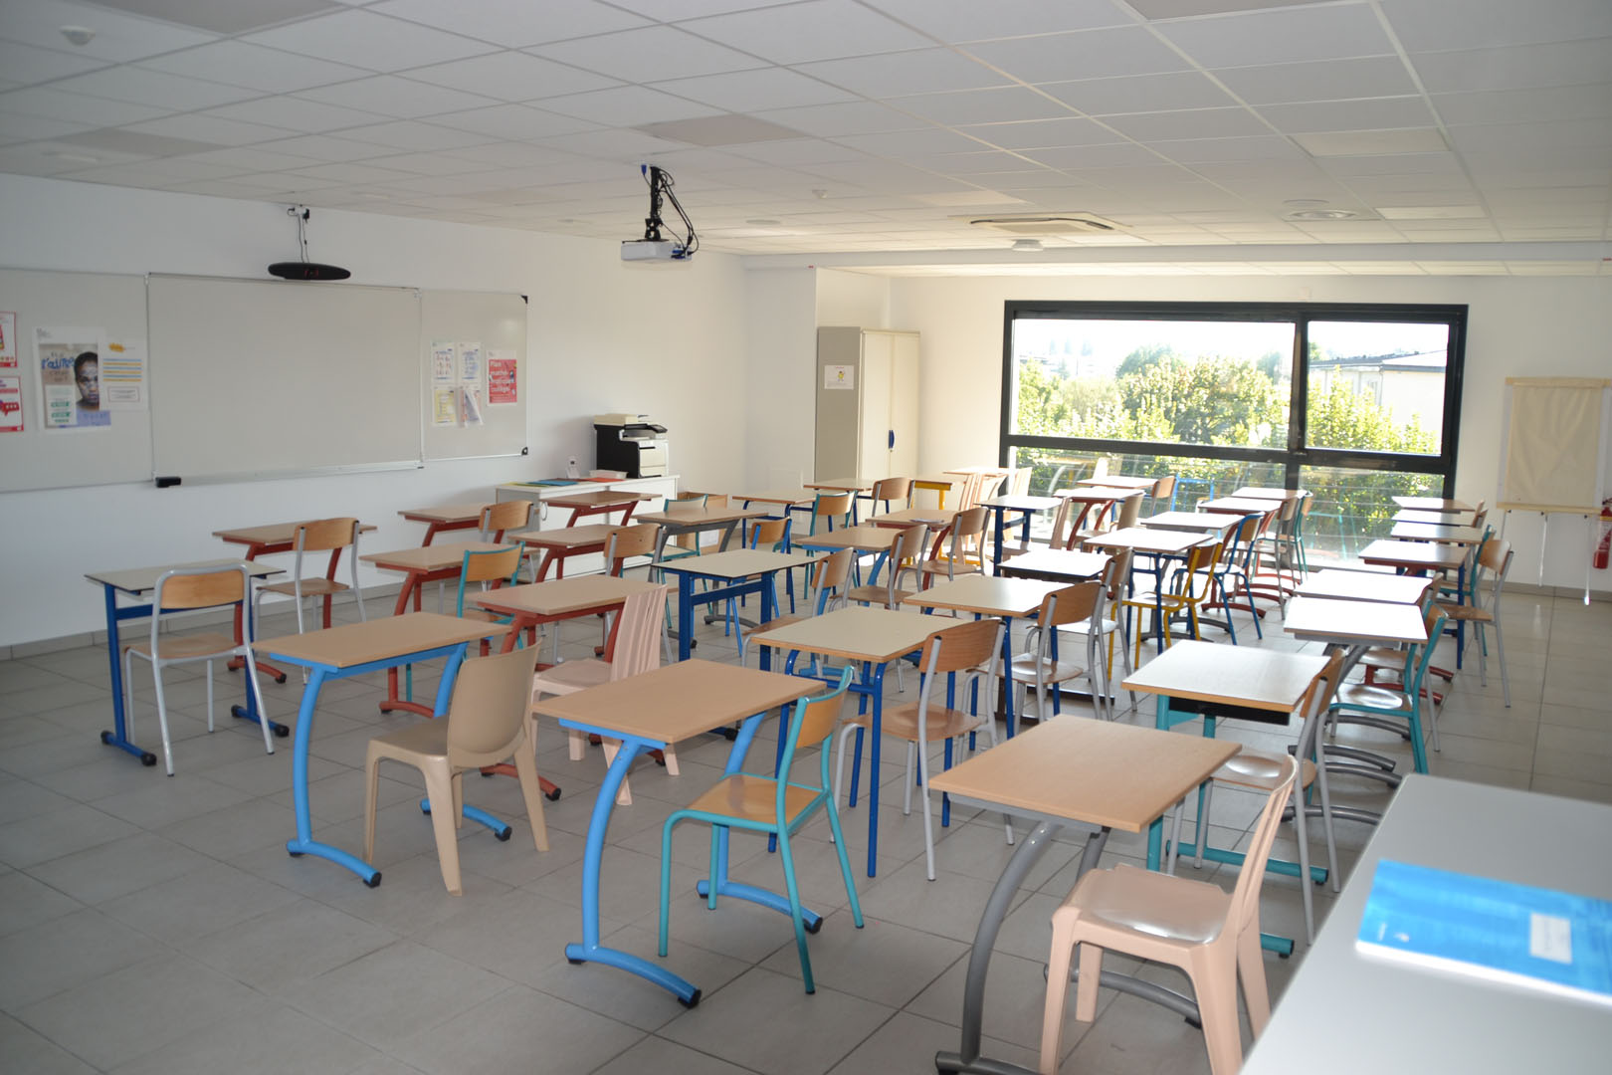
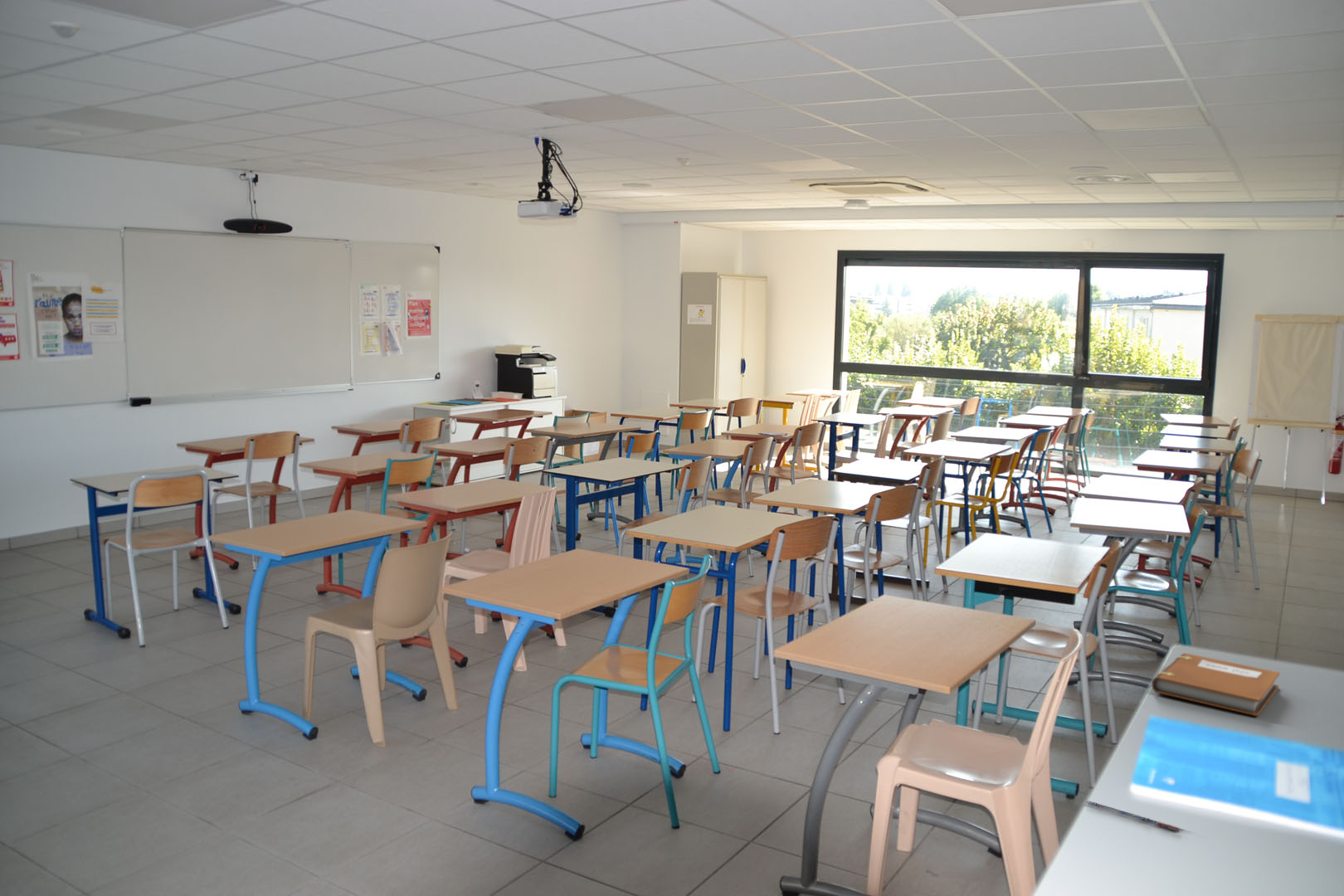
+ notebook (1216, 680)
+ pen (1131, 815)
